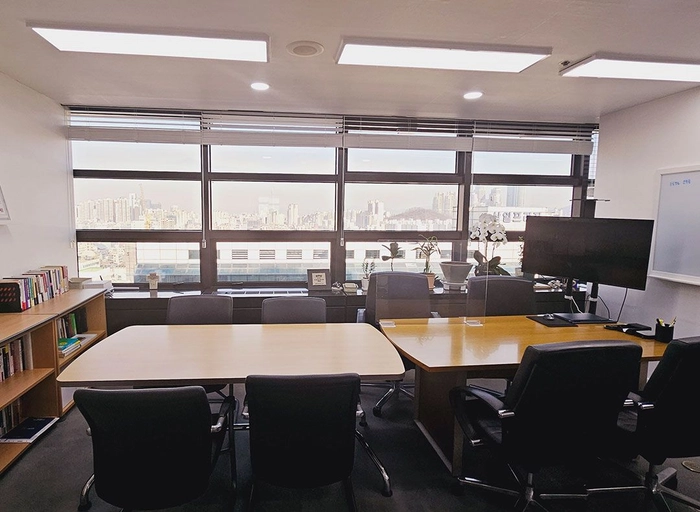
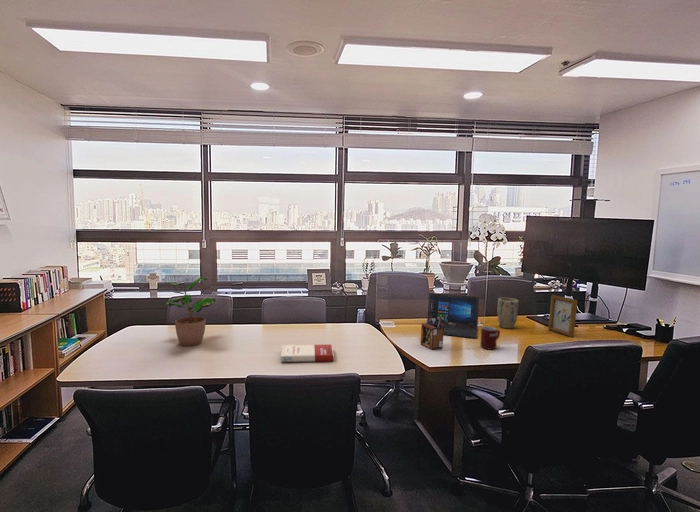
+ potted plant (188, 310)
+ laptop (451, 314)
+ plant pot (507, 313)
+ book (307, 353)
+ mug (491, 337)
+ desk organizer (432, 331)
+ picture frame (561, 315)
